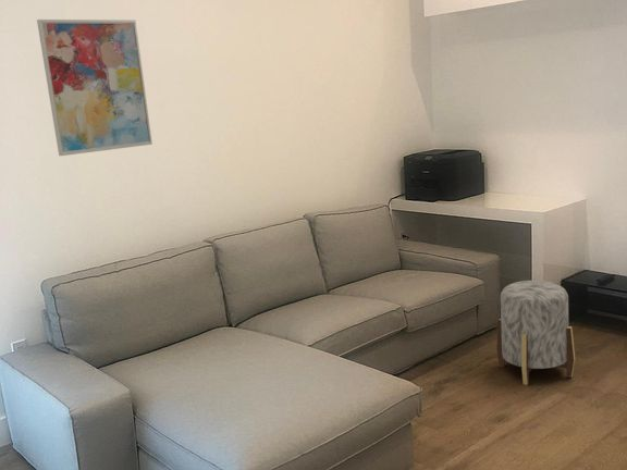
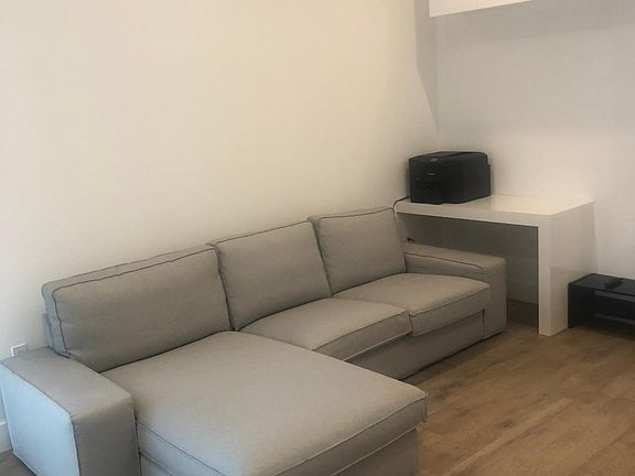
- wall art (98, 86)
- stool (533, 327)
